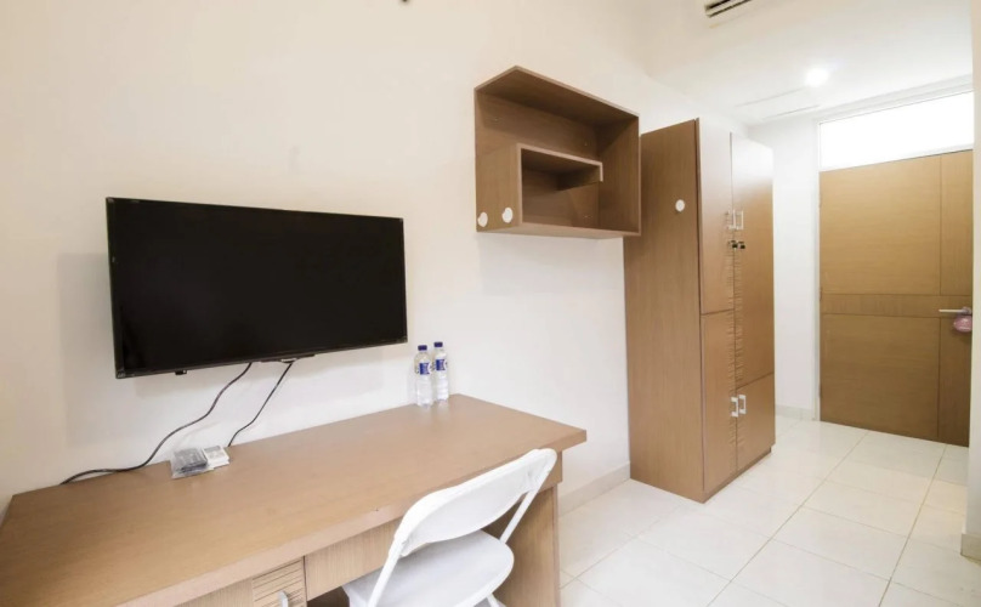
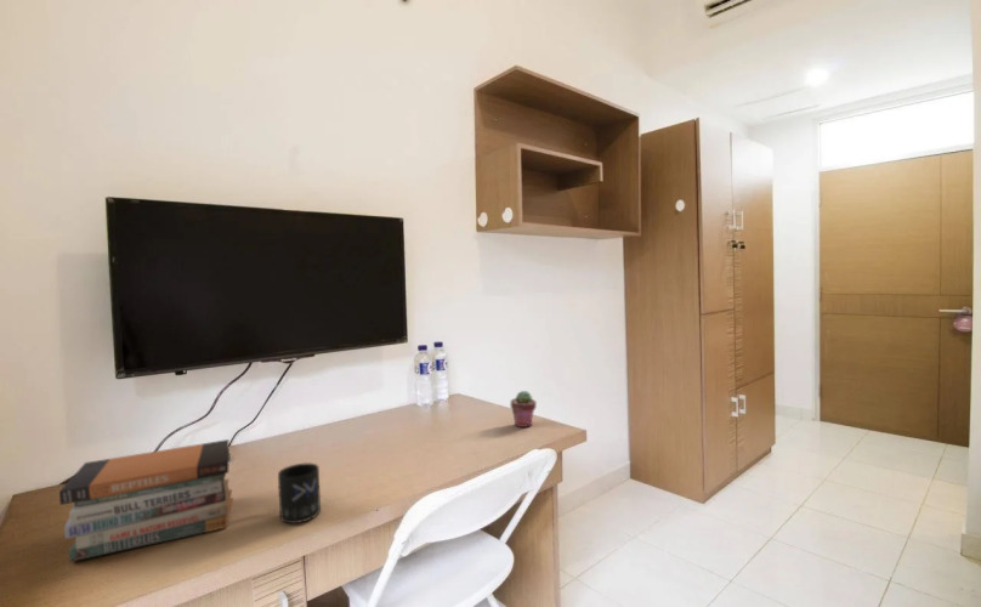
+ potted succulent (523, 407)
+ book stack (155, 494)
+ mug (296, 489)
